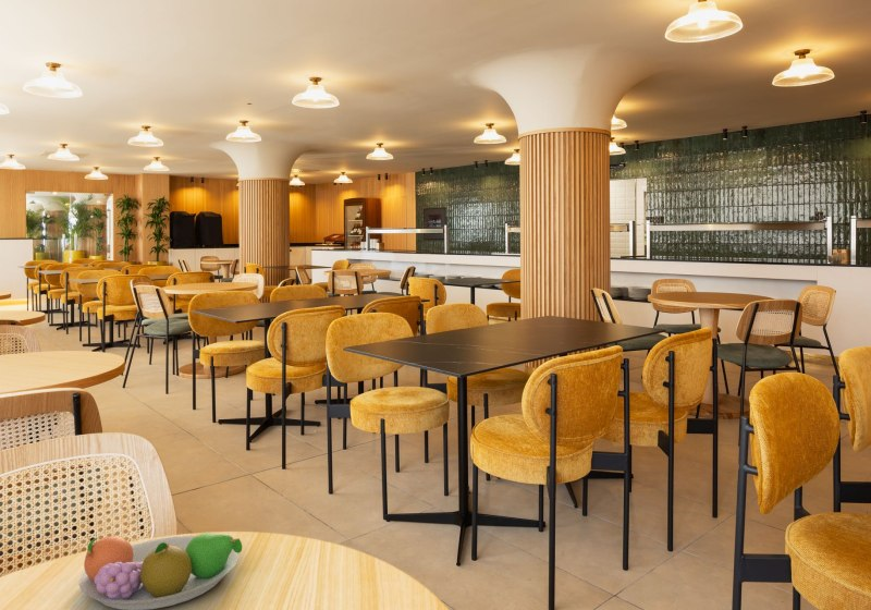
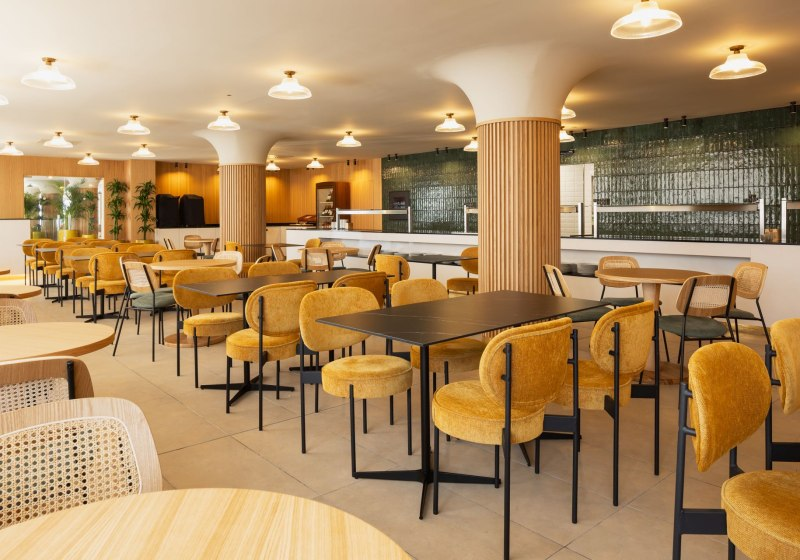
- fruit bowl (165, 552)
